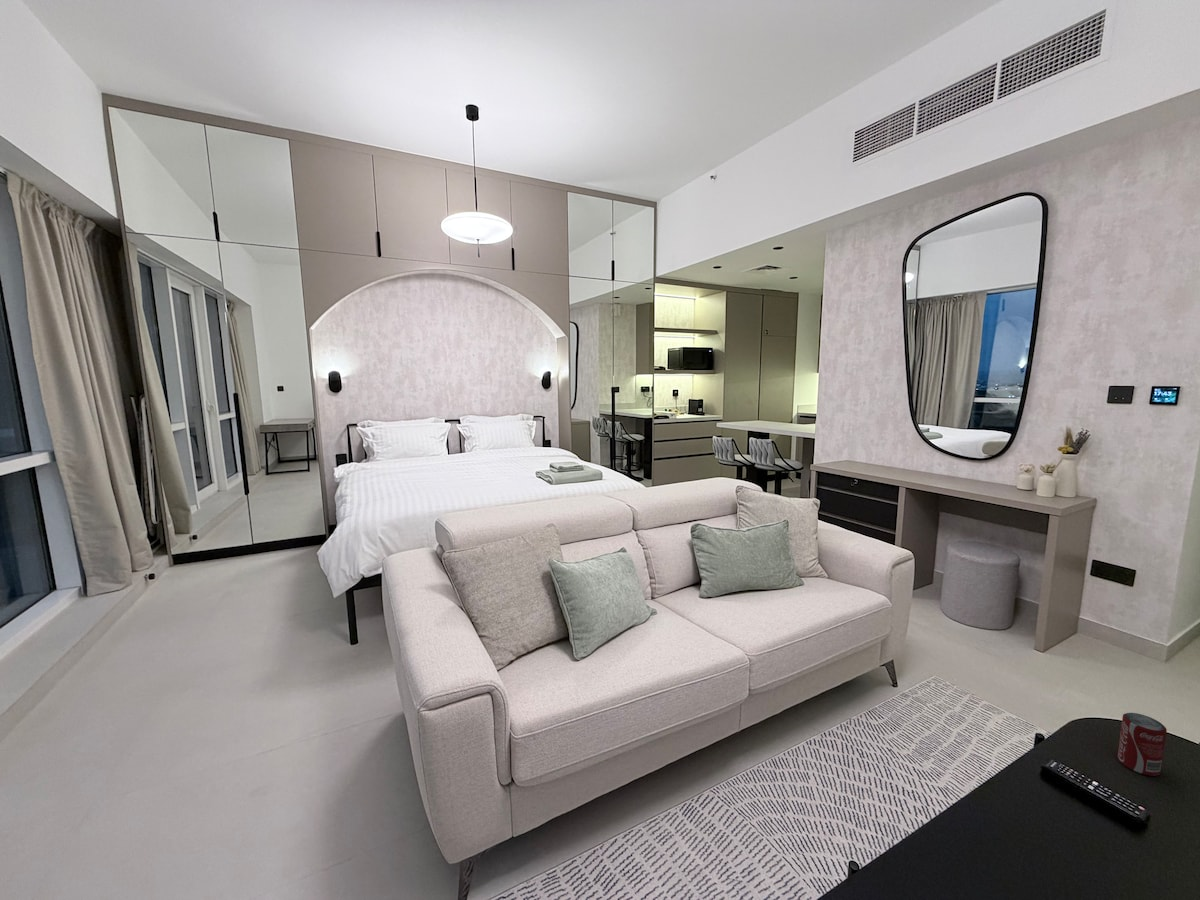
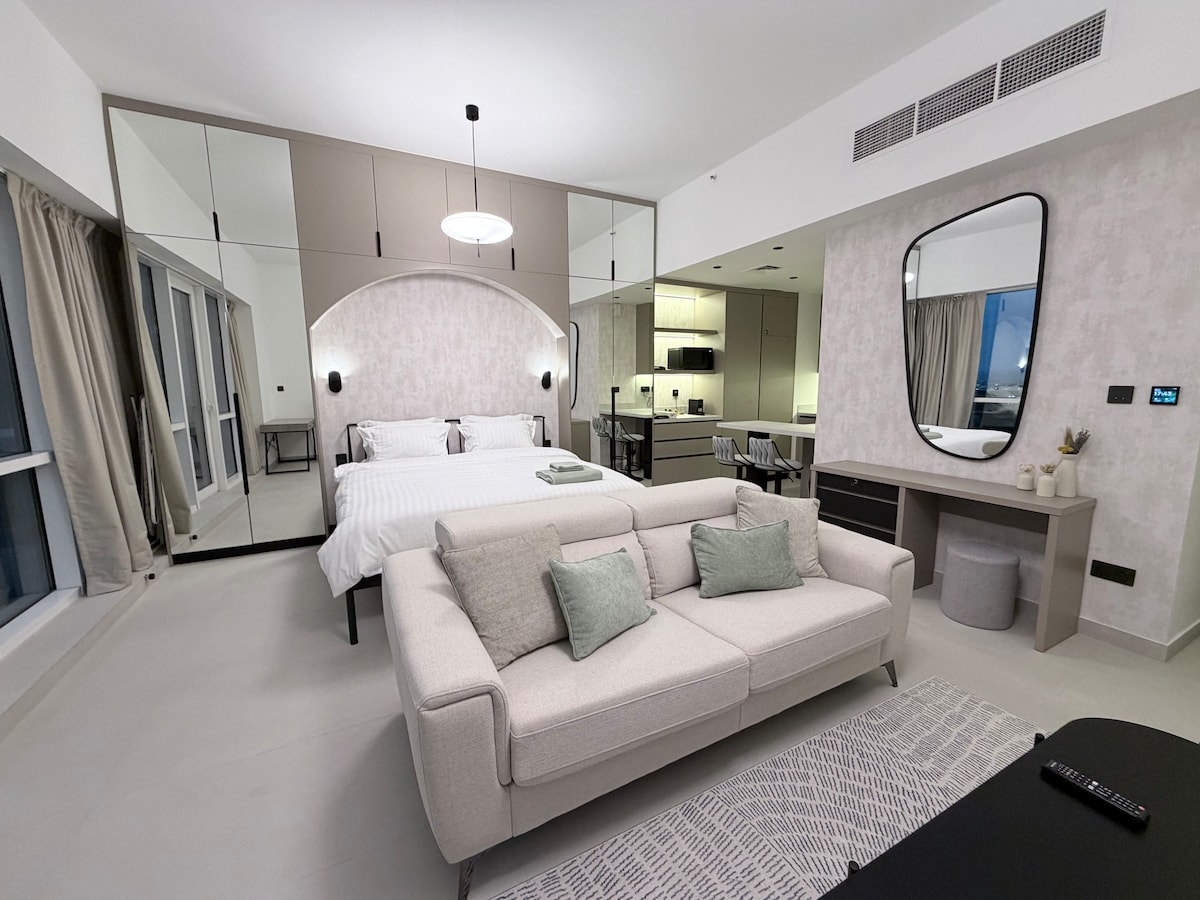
- beverage can (1141, 743)
